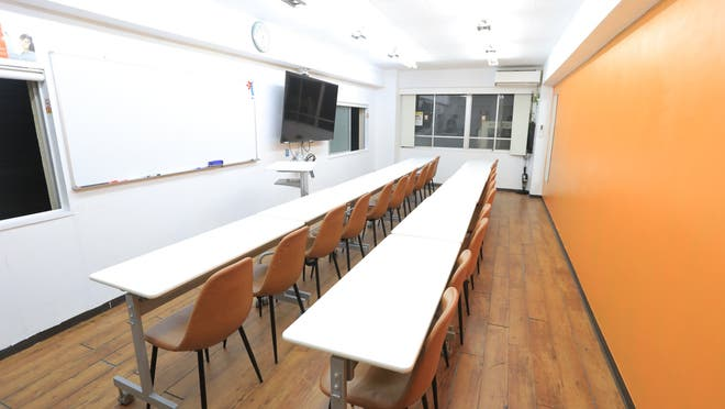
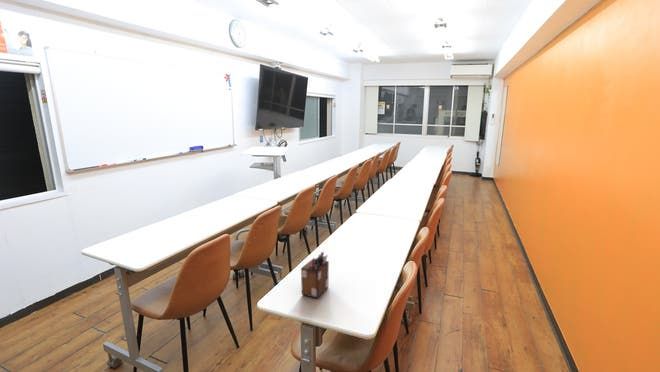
+ desk organizer (315, 272)
